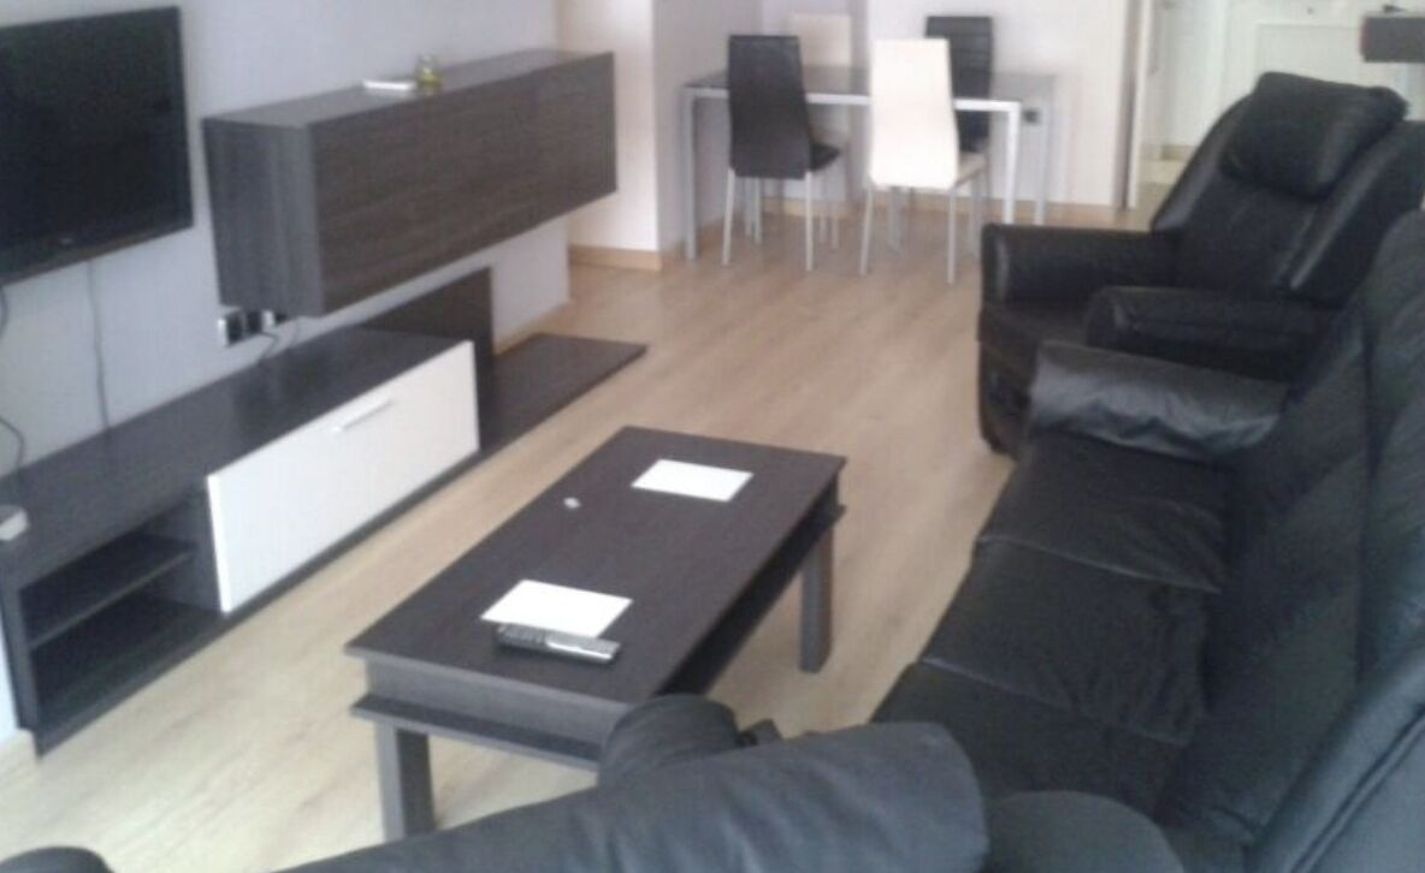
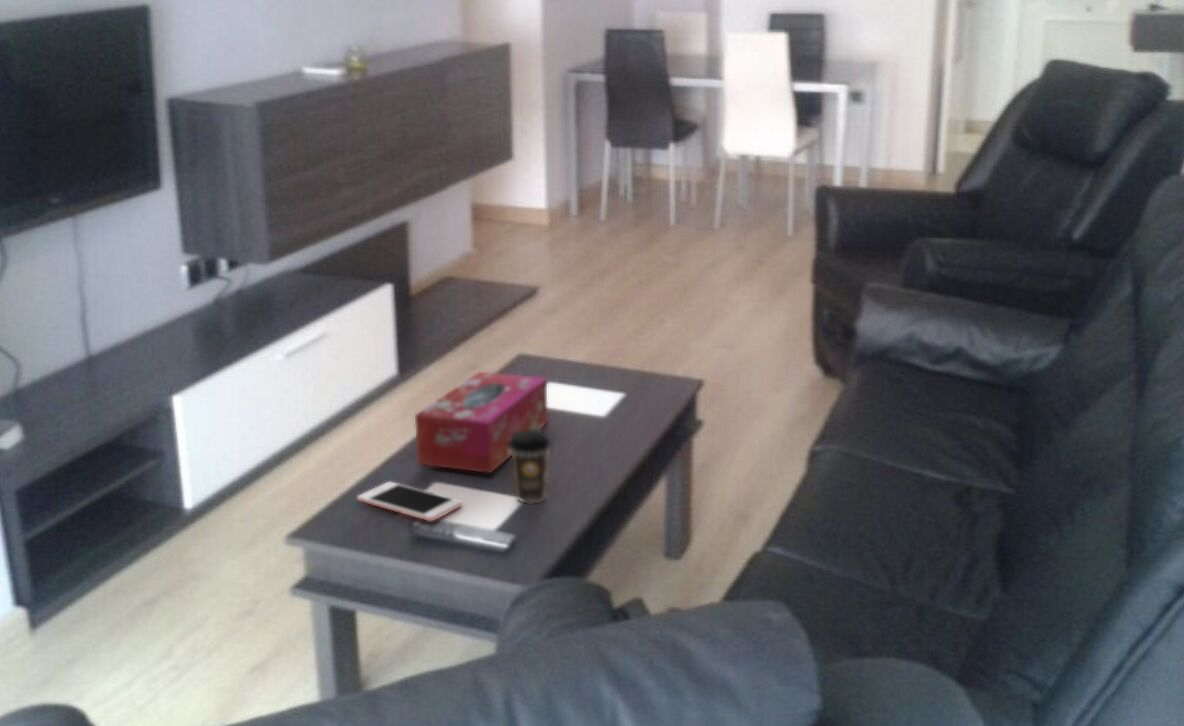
+ coffee cup (530, 467)
+ tissue box (484, 419)
+ cell phone (409, 500)
